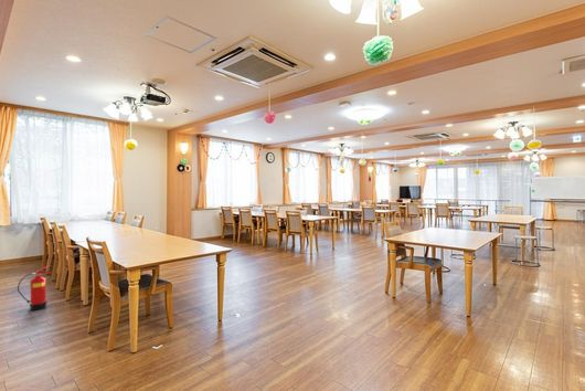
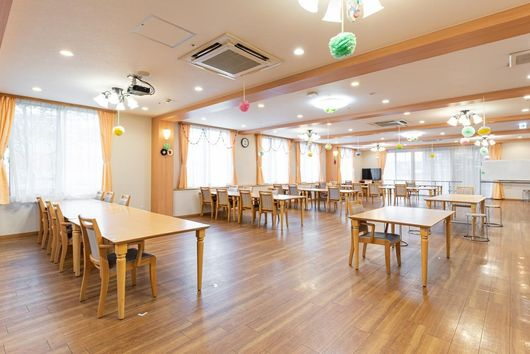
- fire extinguisher (35, 287)
